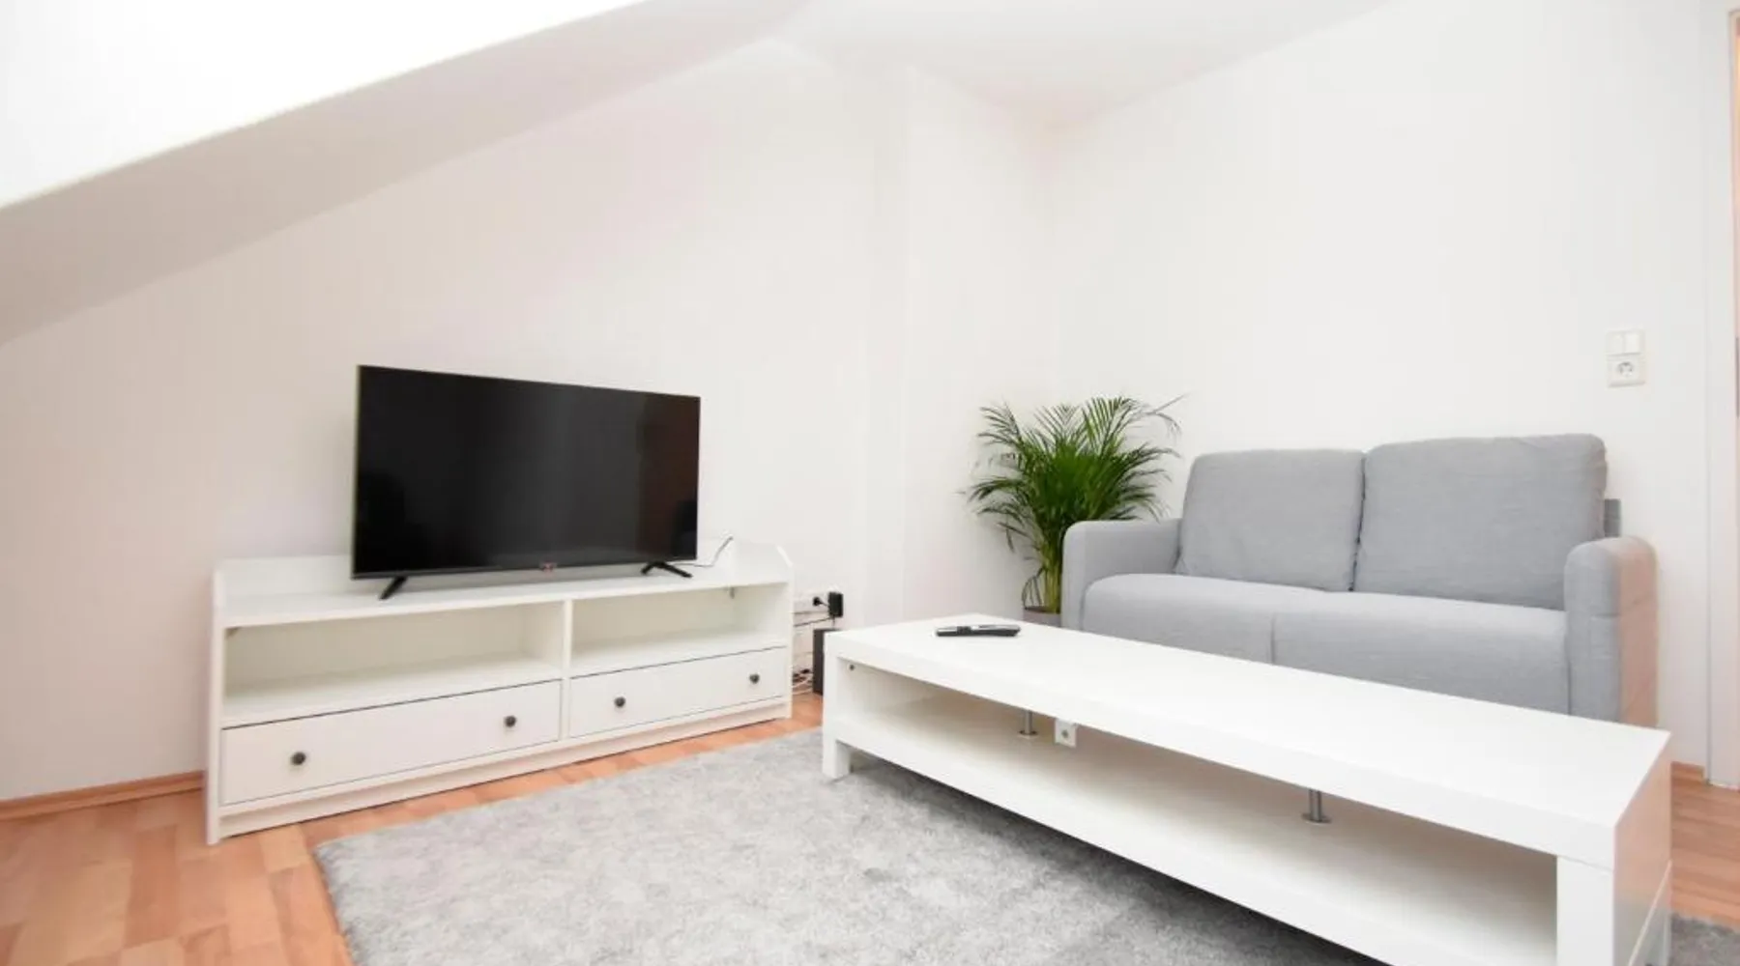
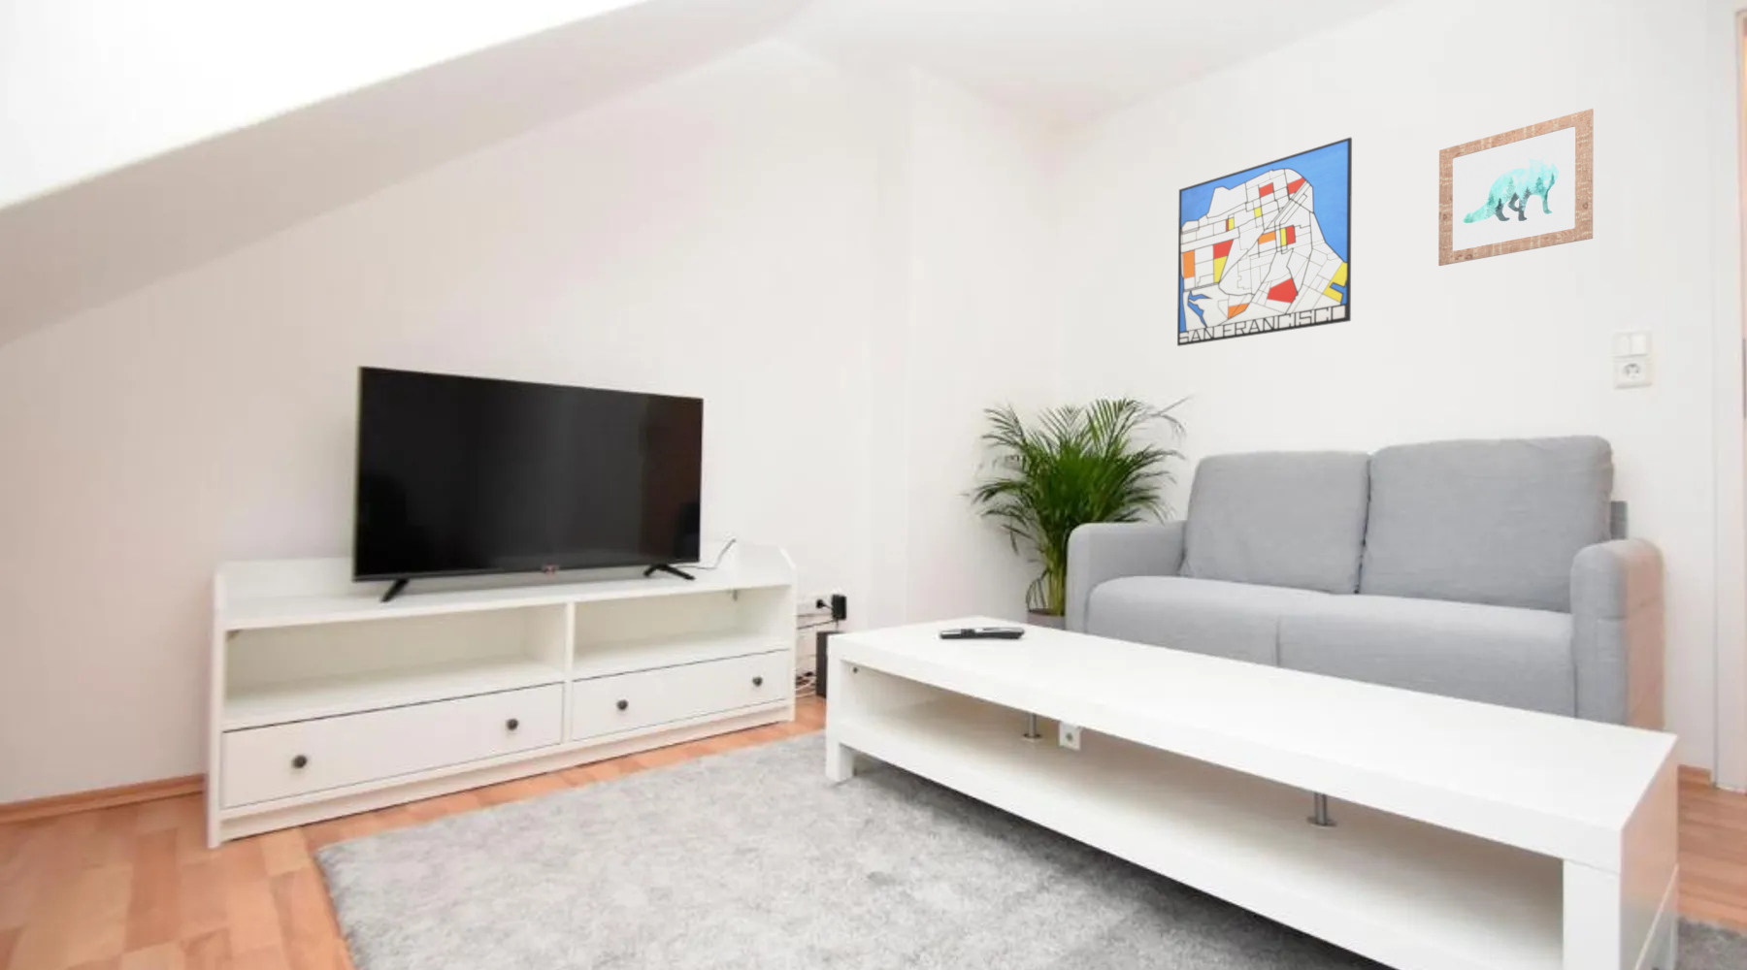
+ wall art (1512, 191)
+ wall art (1257, 250)
